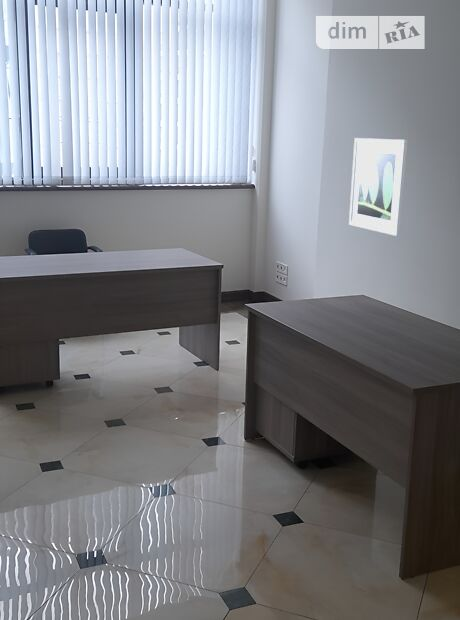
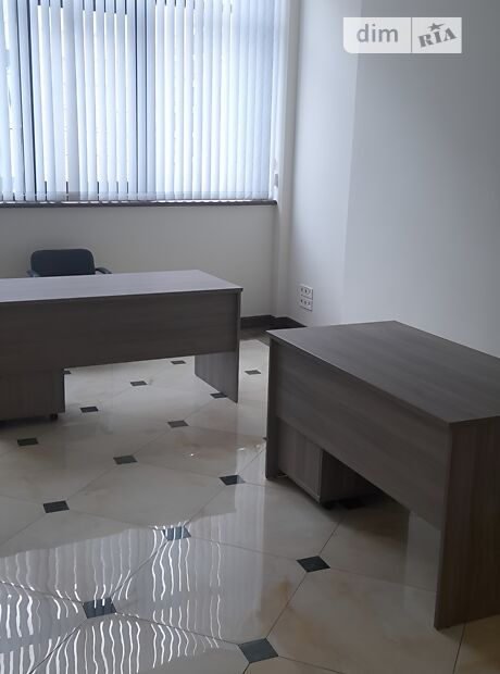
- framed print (376, 185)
